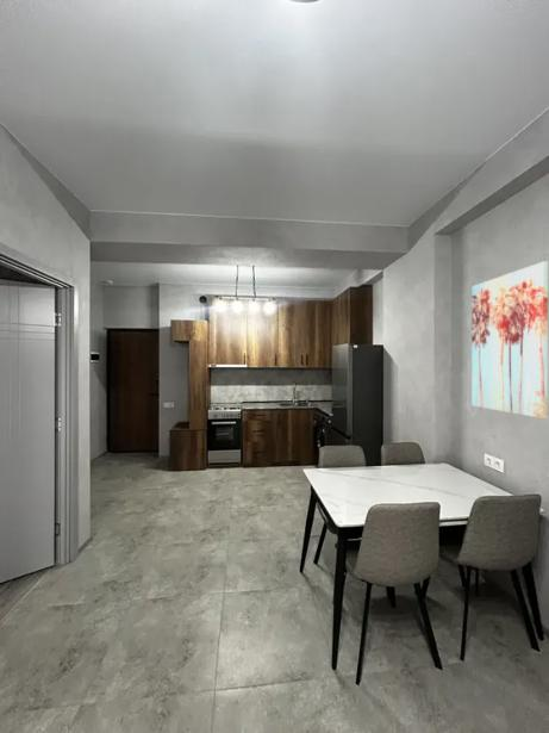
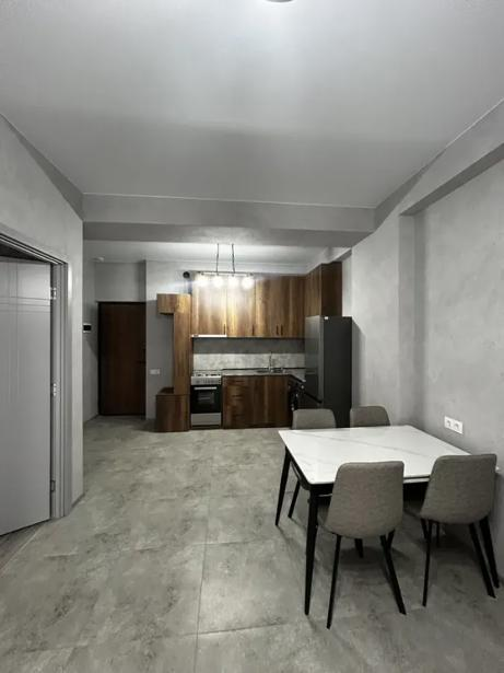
- wall art (504, 343)
